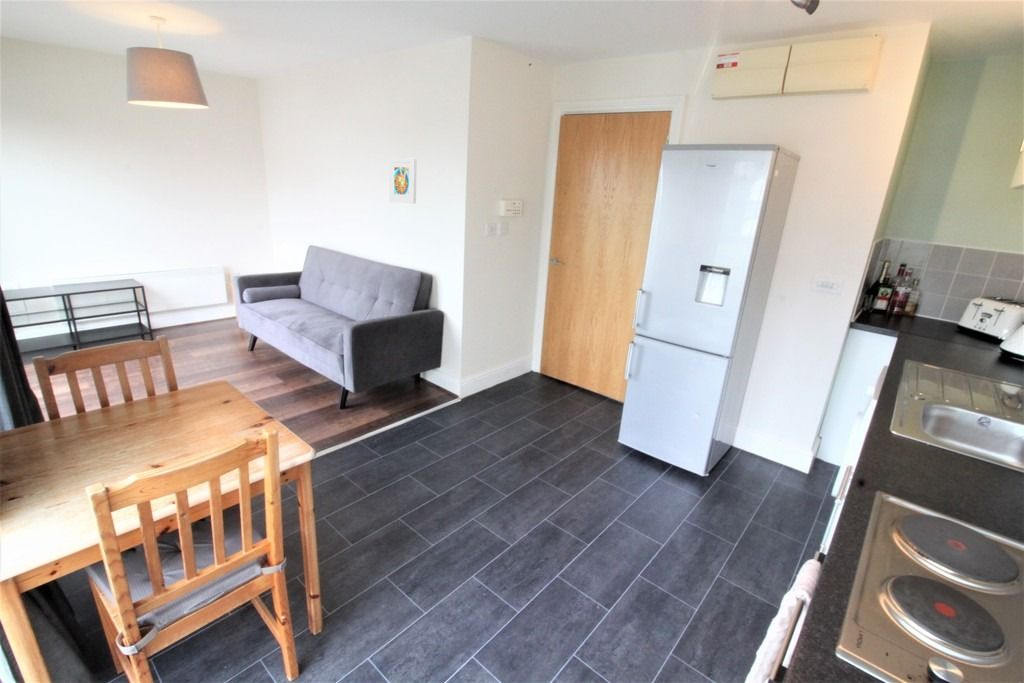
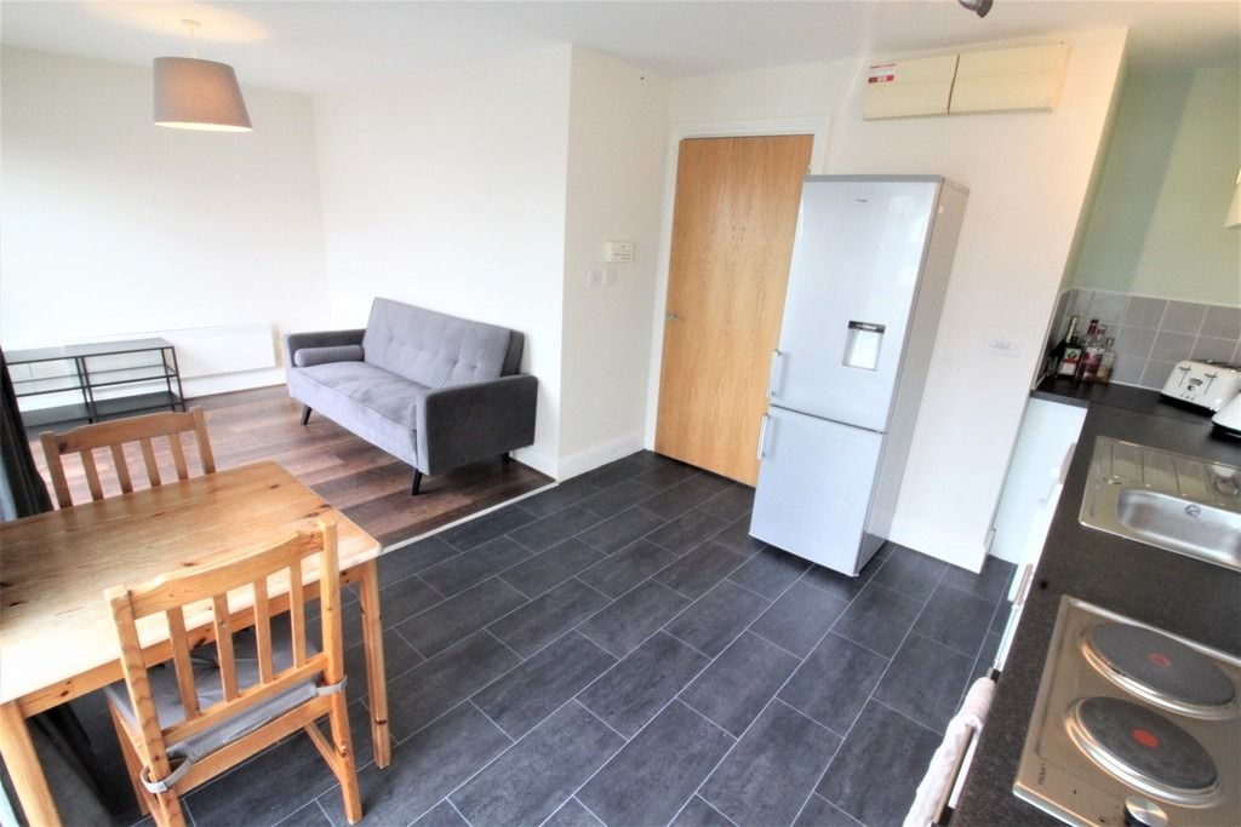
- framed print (402, 181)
